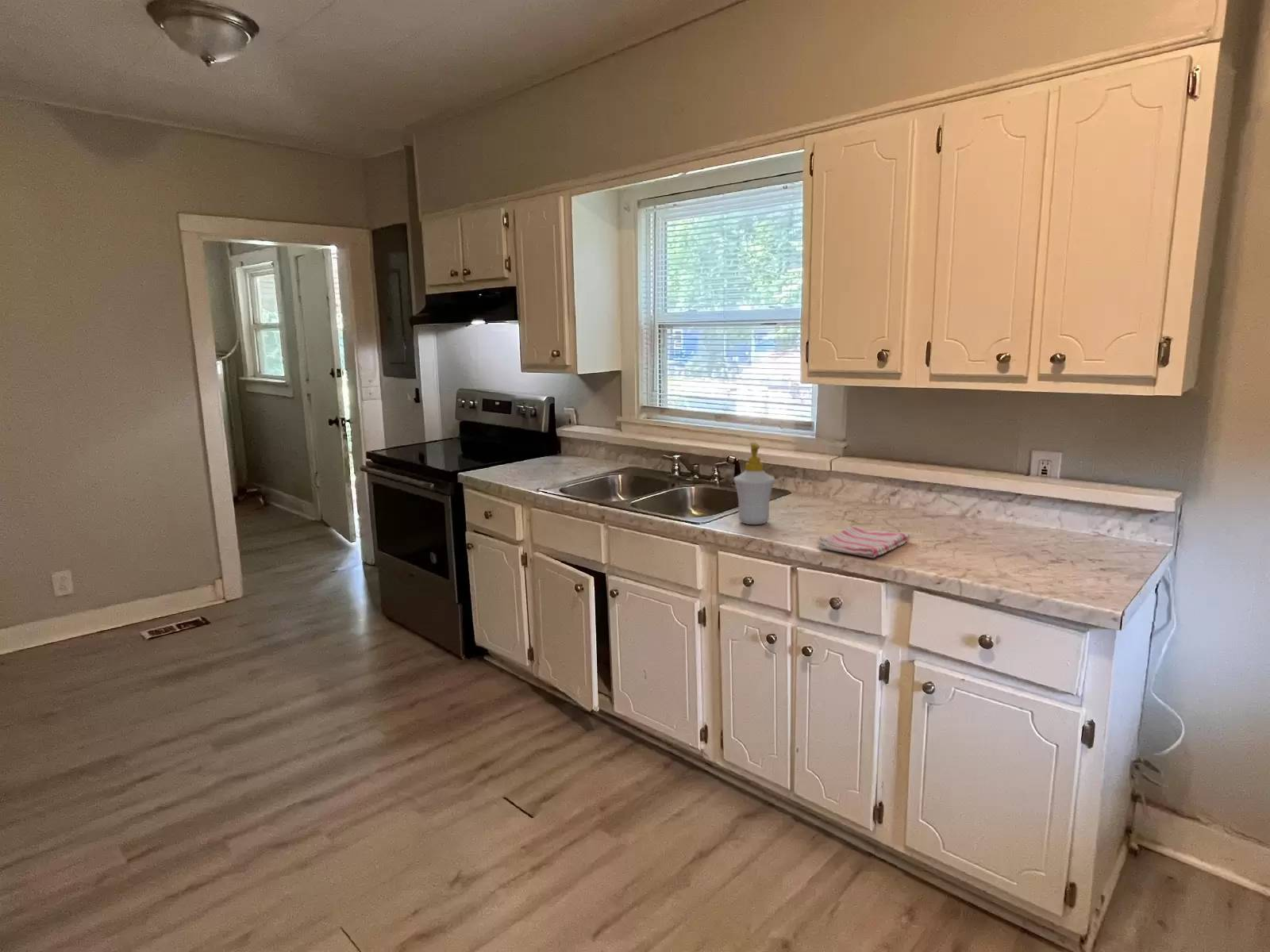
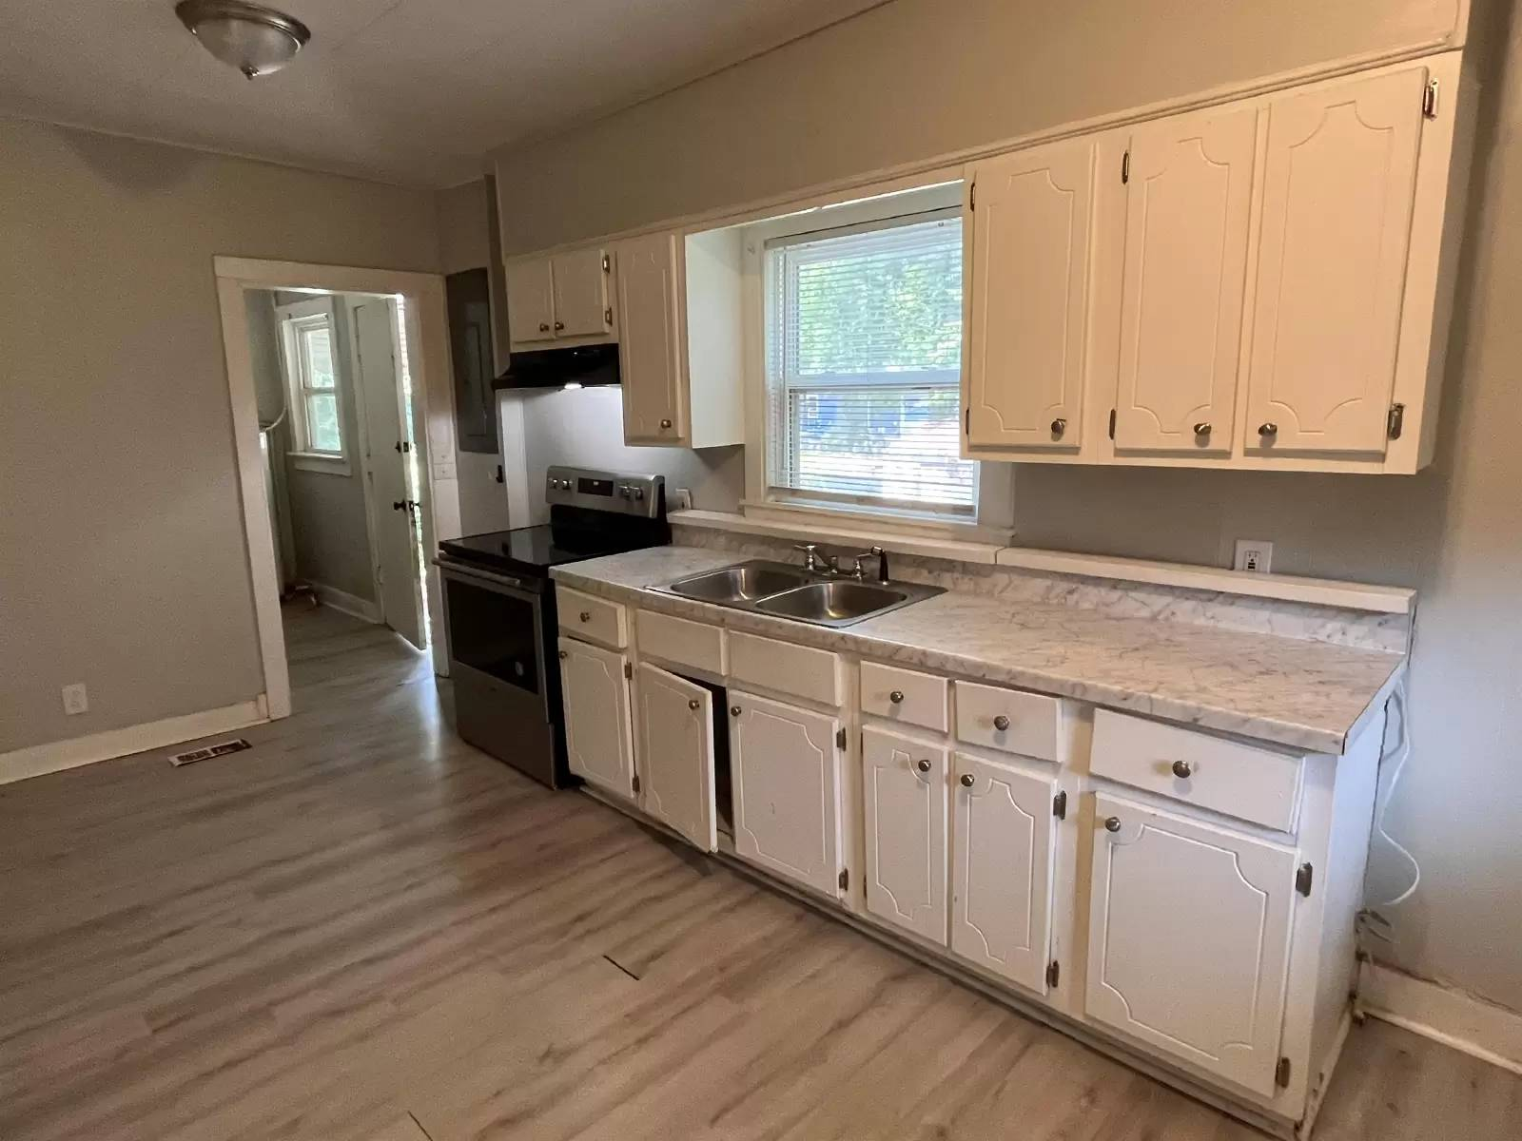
- soap bottle (754, 483)
- dish towel (864, 539)
